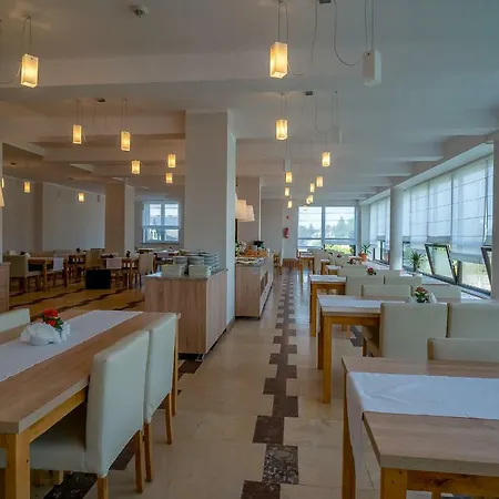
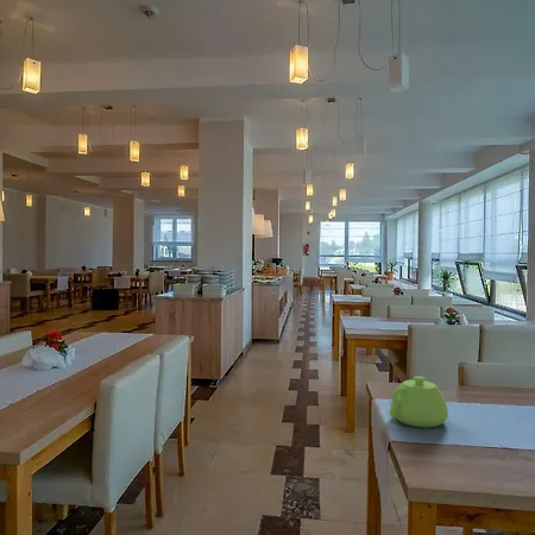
+ teapot (415, 398)
